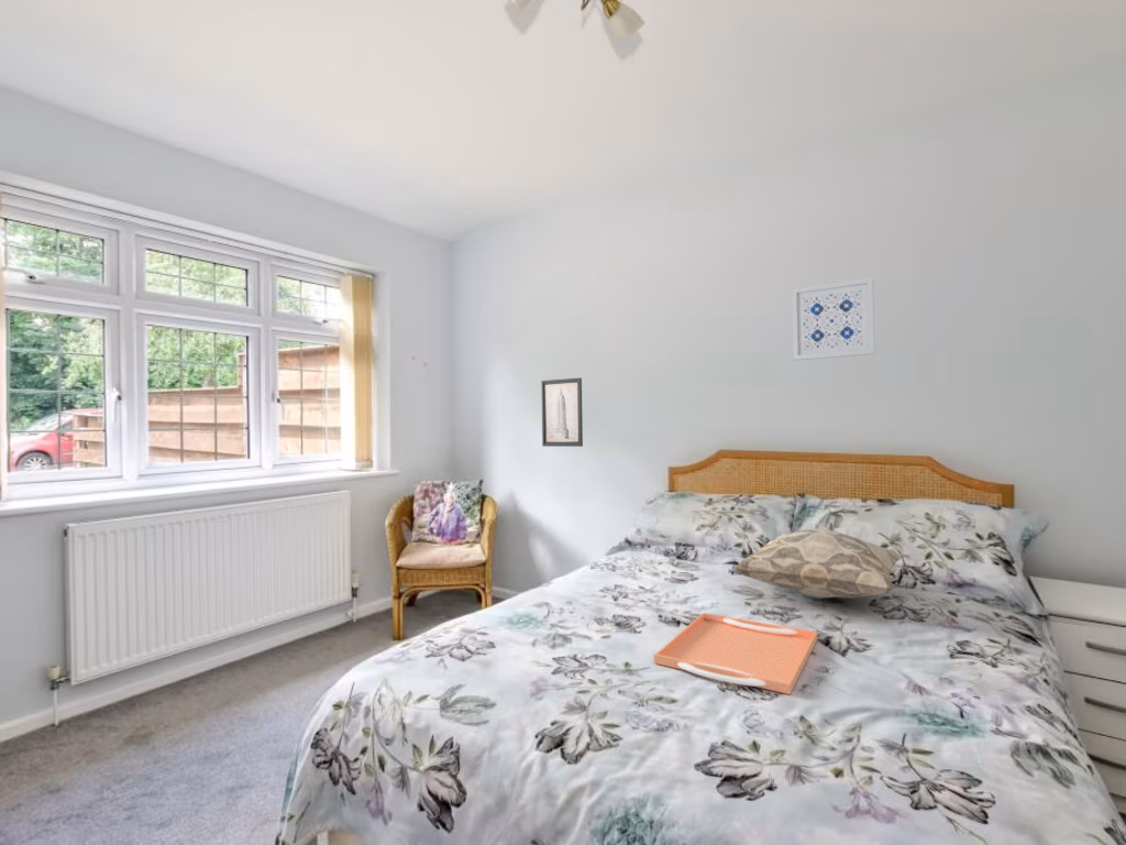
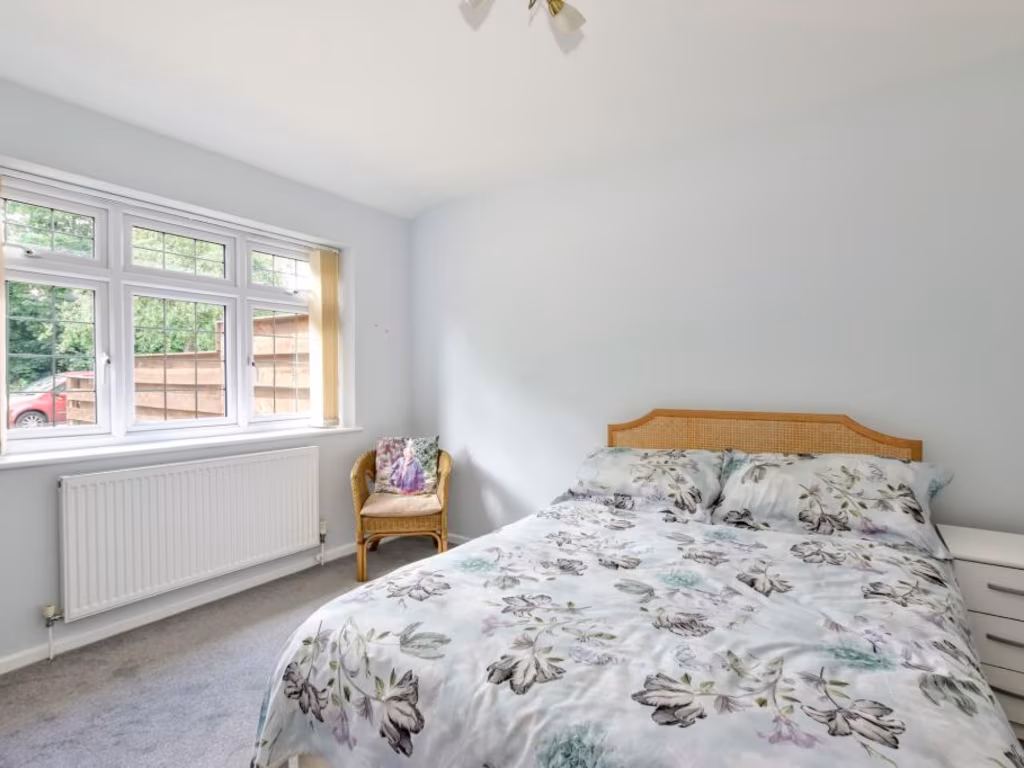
- decorative pillow (819, 562)
- serving tray (739, 647)
- wall art (561, 413)
- wall art (831, 320)
